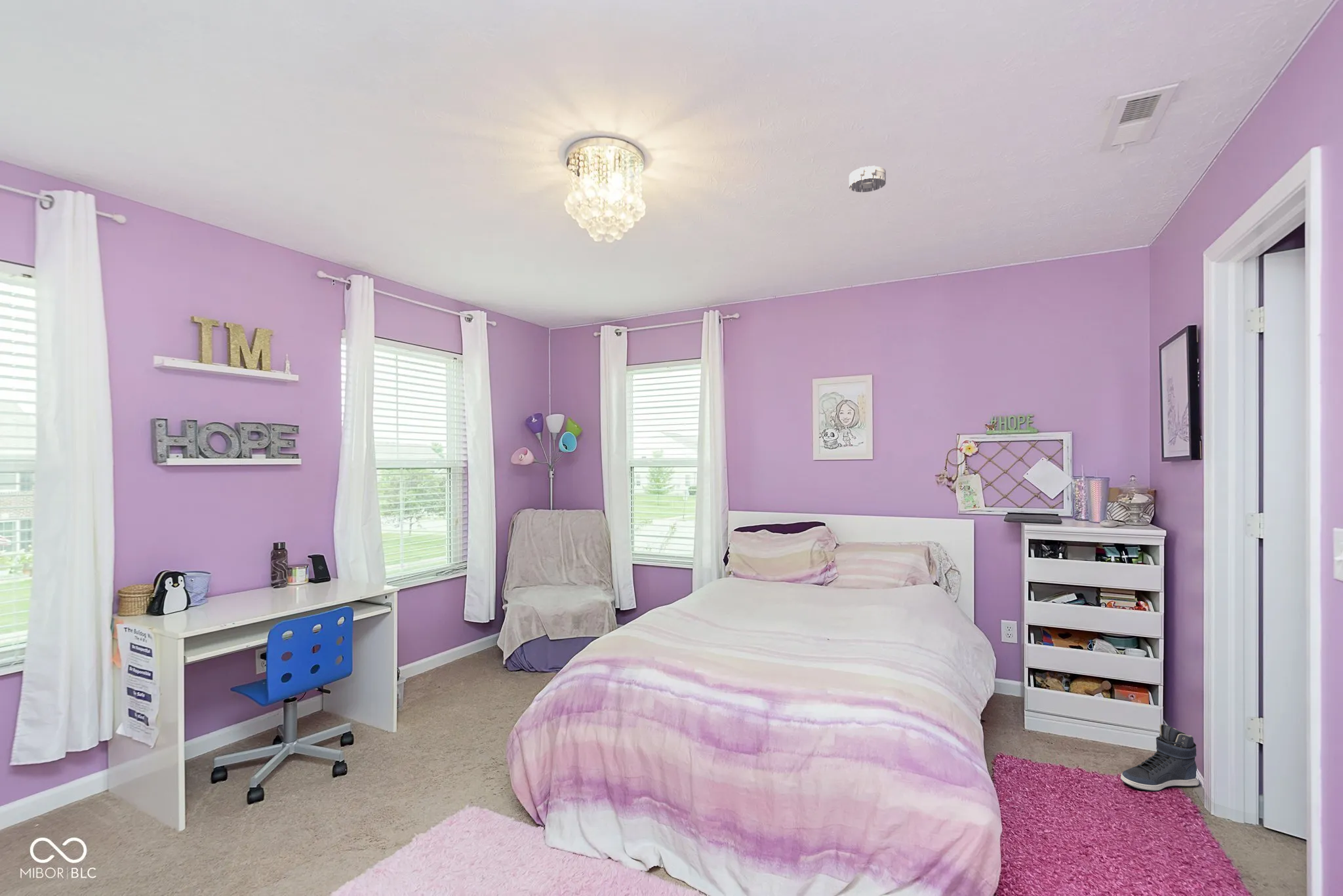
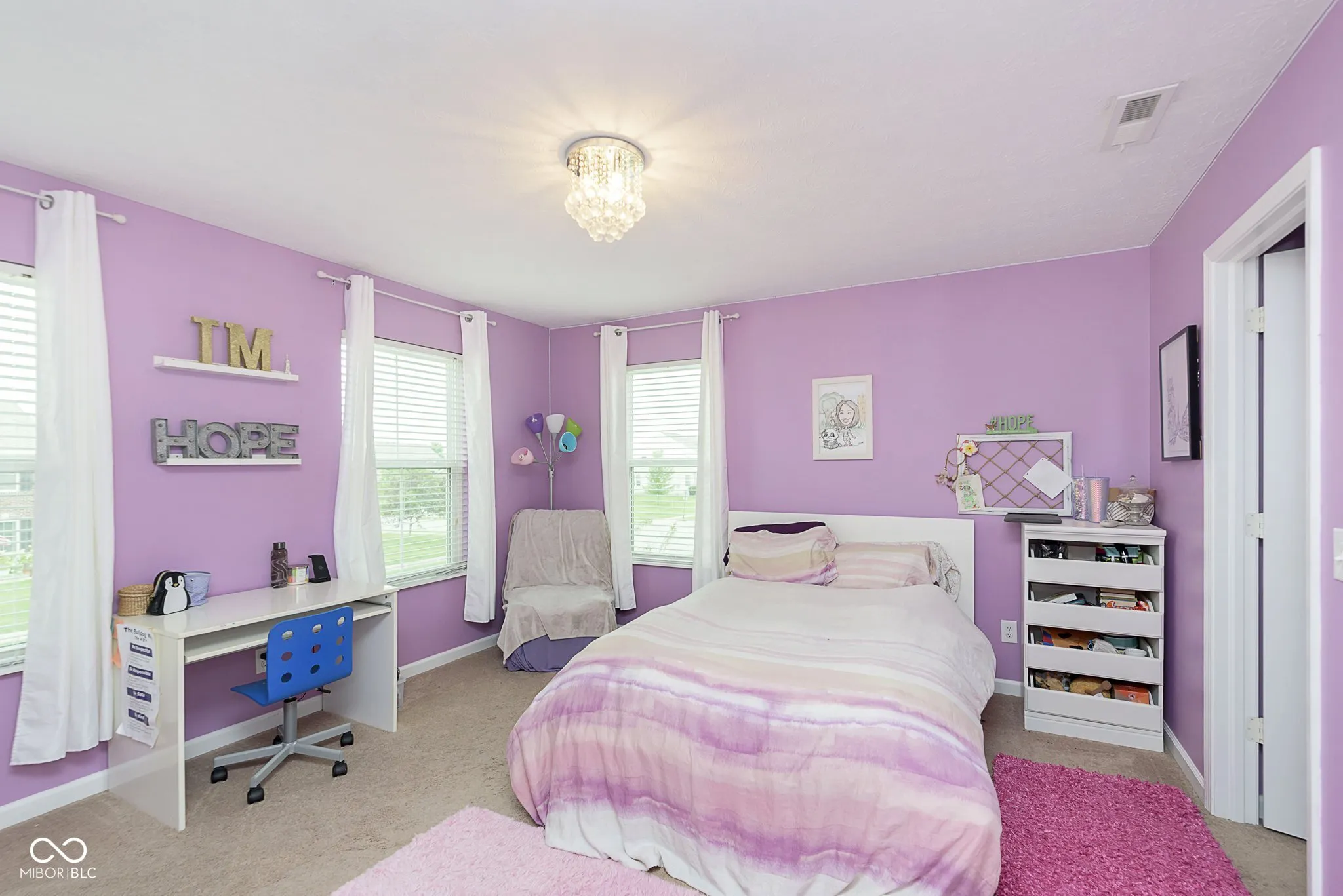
- smoke detector (867, 178)
- sneaker (1159, 755)
